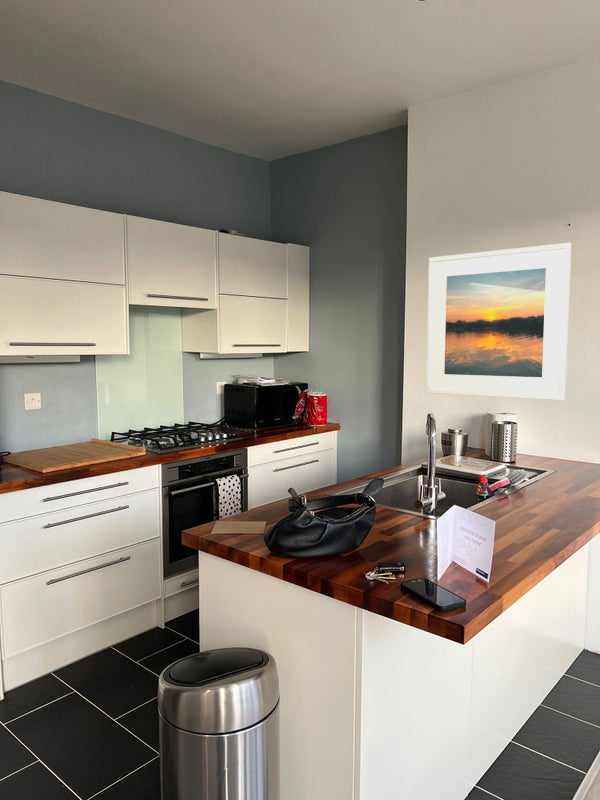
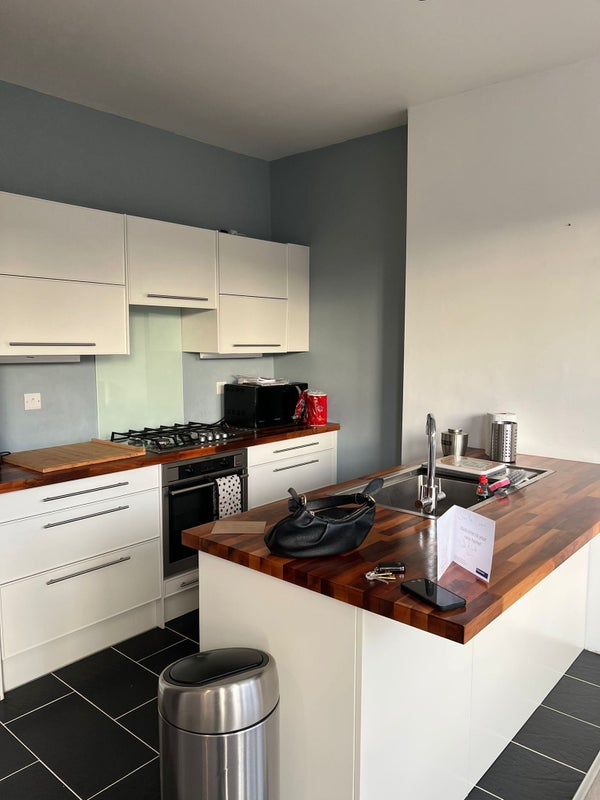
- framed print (492, 324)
